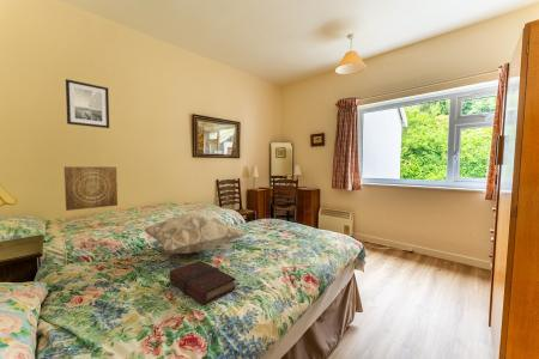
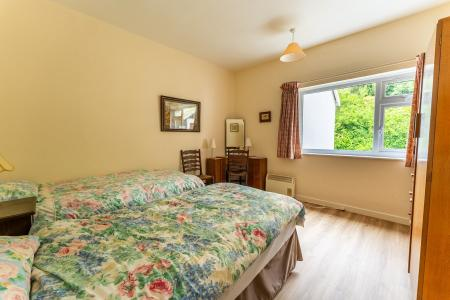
- decorative pillow (194, 231)
- book (201, 279)
- wall art (89, 104)
- wall art (92, 187)
